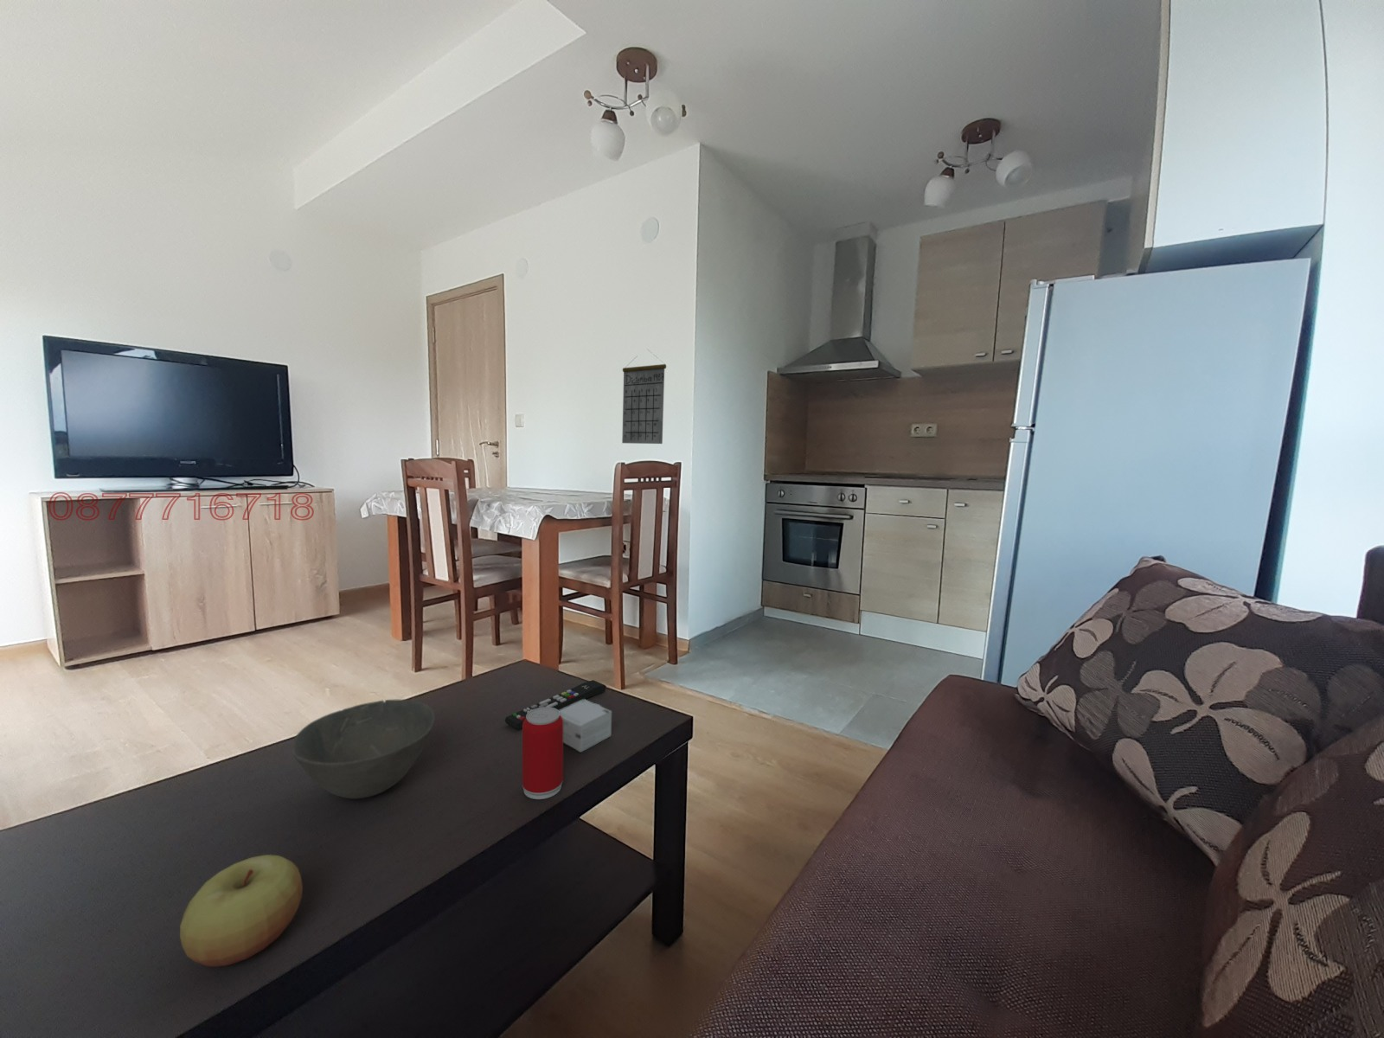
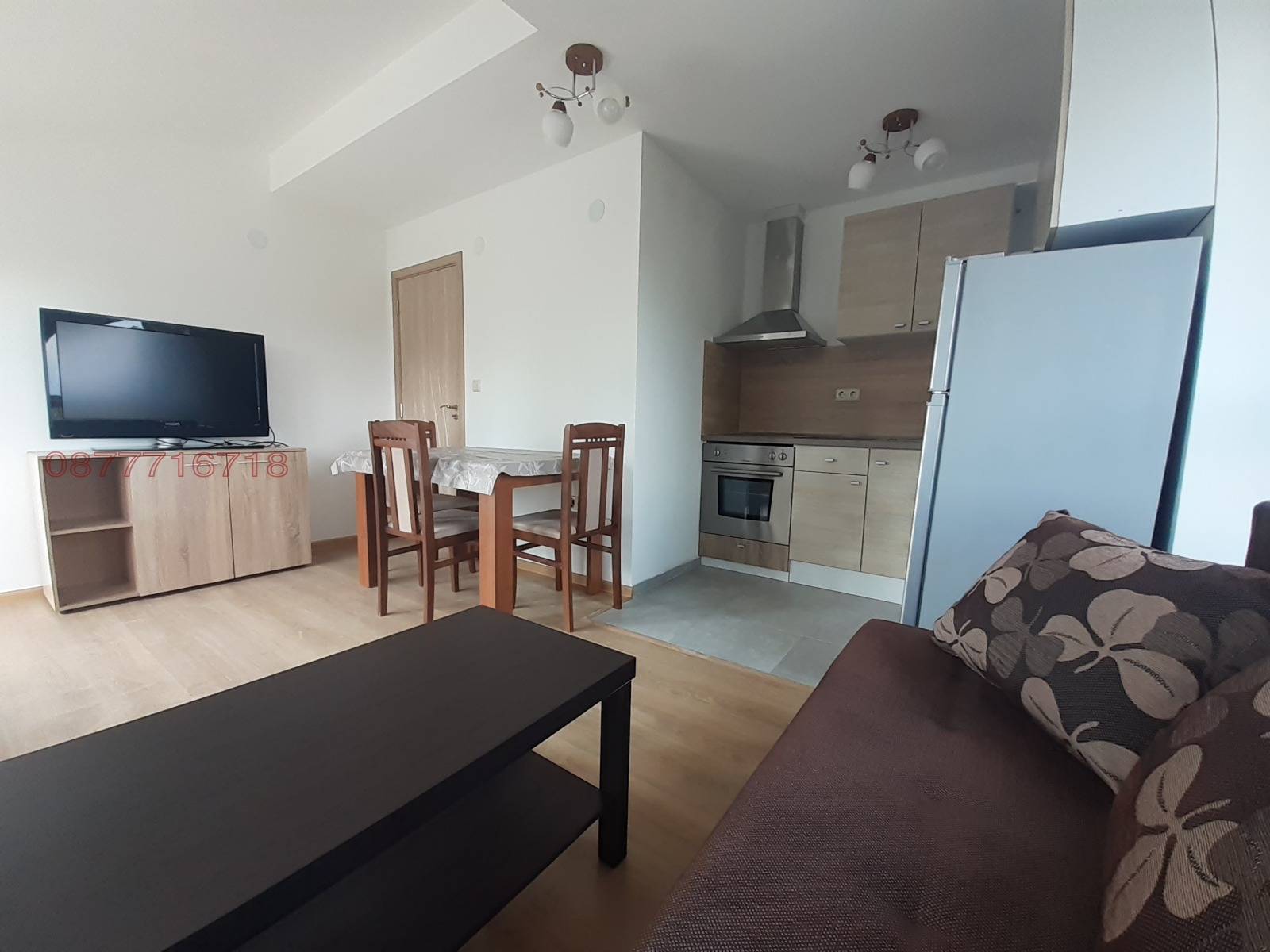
- small box (582, 724)
- remote control (559, 701)
- bowl (368, 756)
- beverage can (543, 751)
- apple (244, 906)
- calendar (643, 396)
